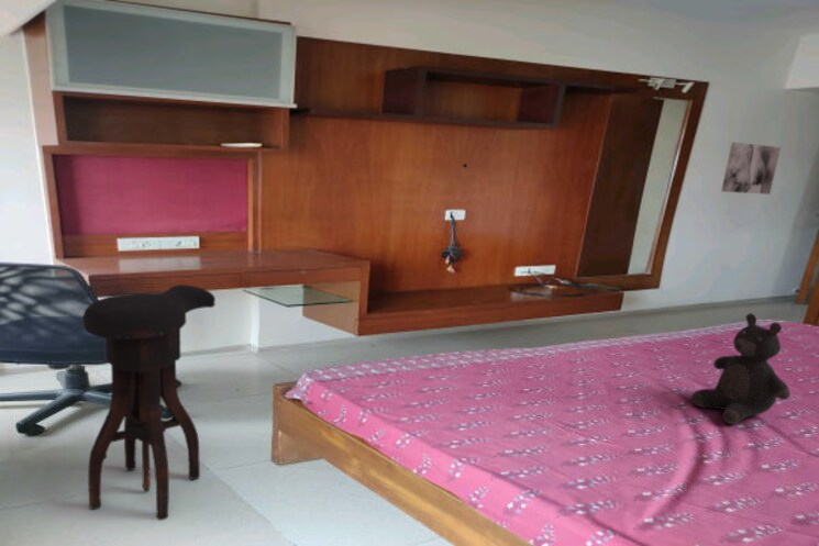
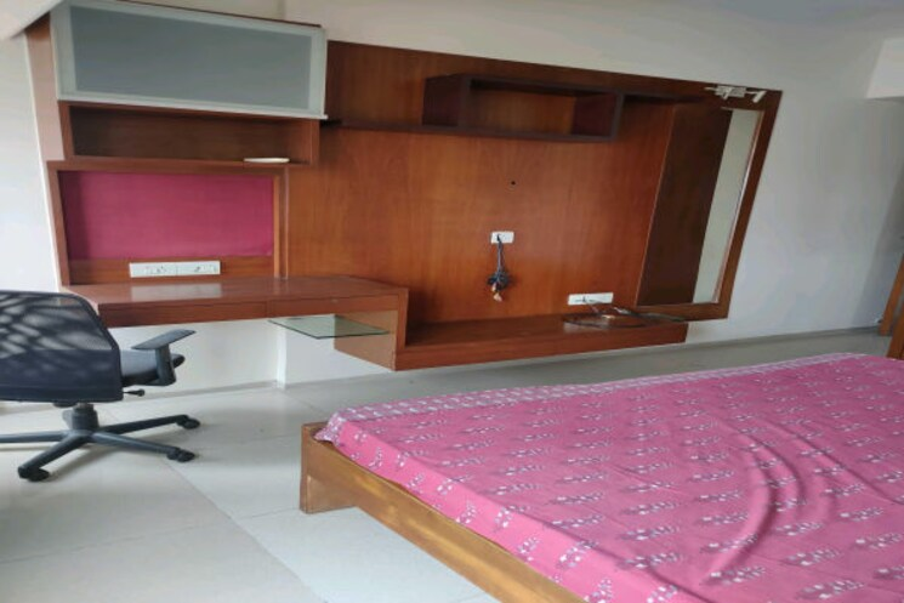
- teddy bear (742, 366)
- wall art (751, 168)
- stool (155, 392)
